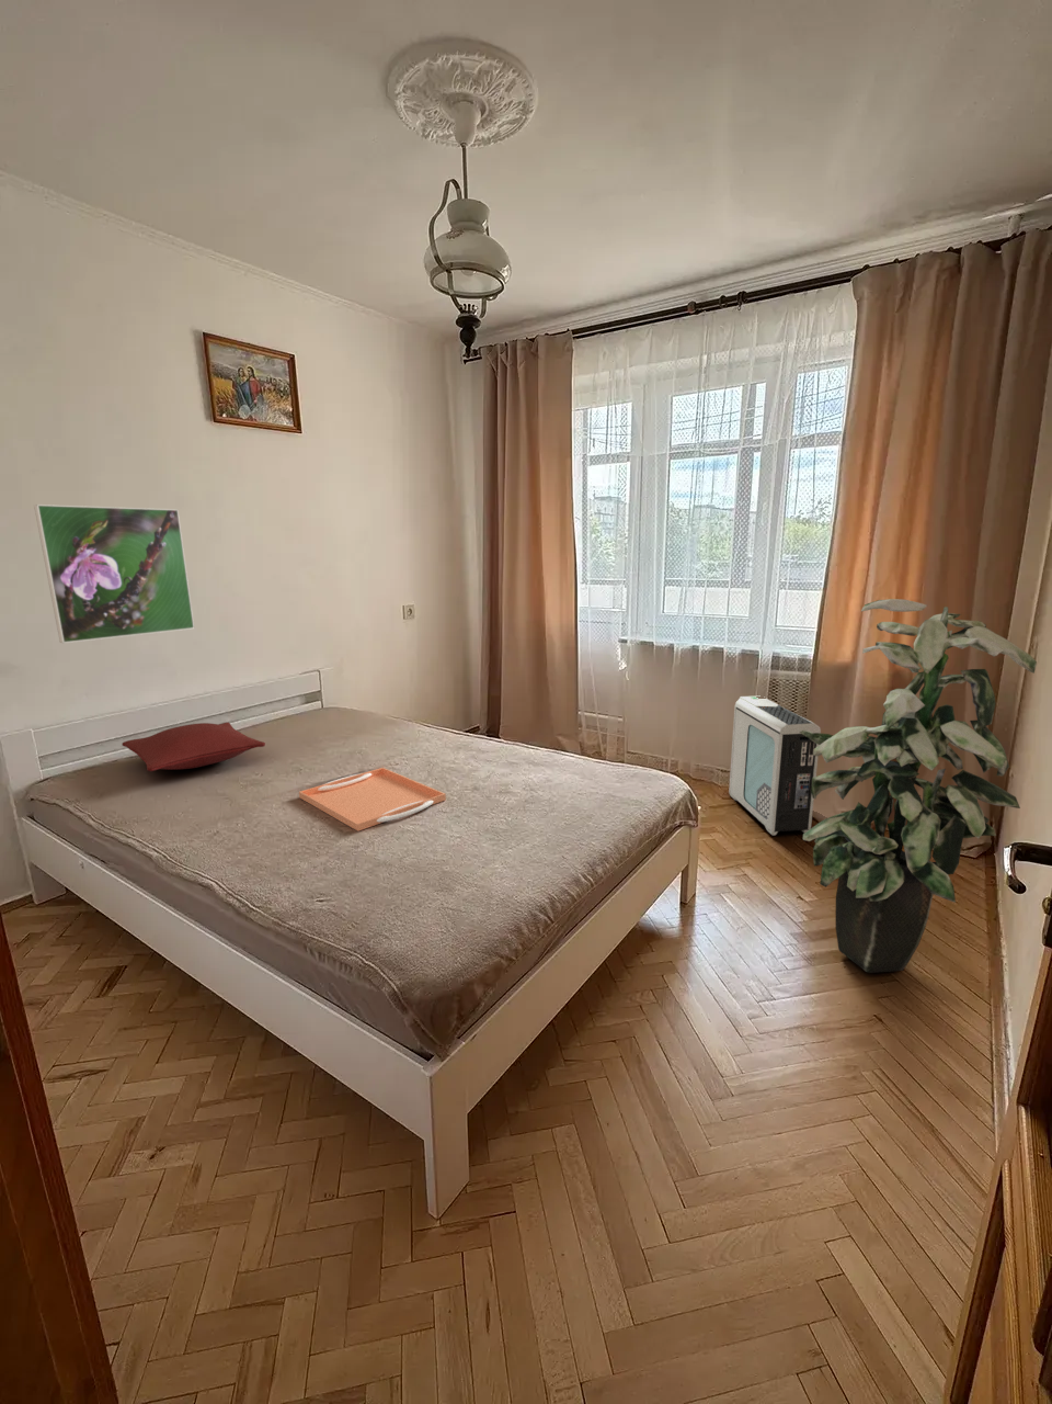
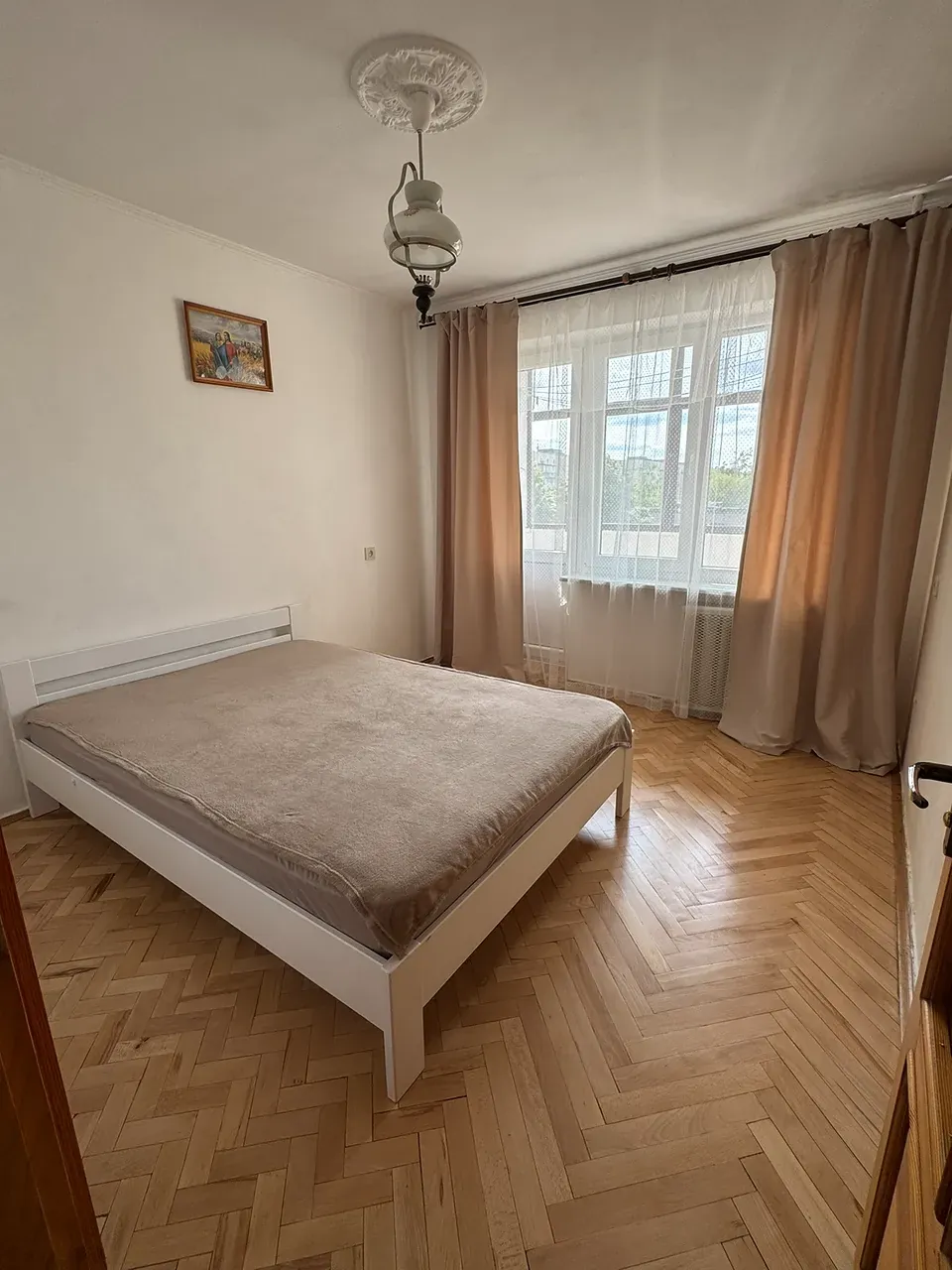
- indoor plant (895, 786)
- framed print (122, 573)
- serving tray (371, 795)
- air purifier (770, 762)
- pillow (193, 746)
